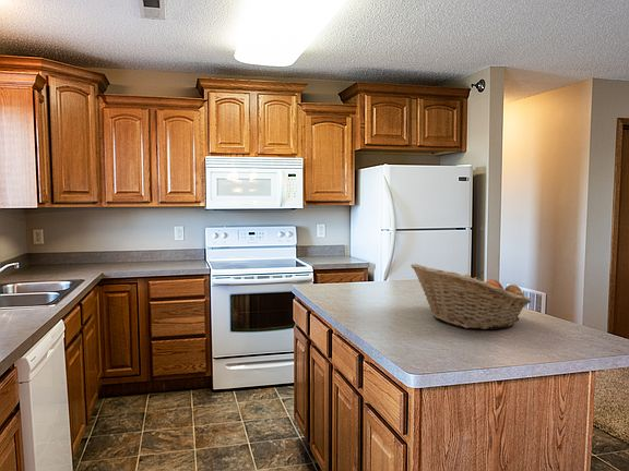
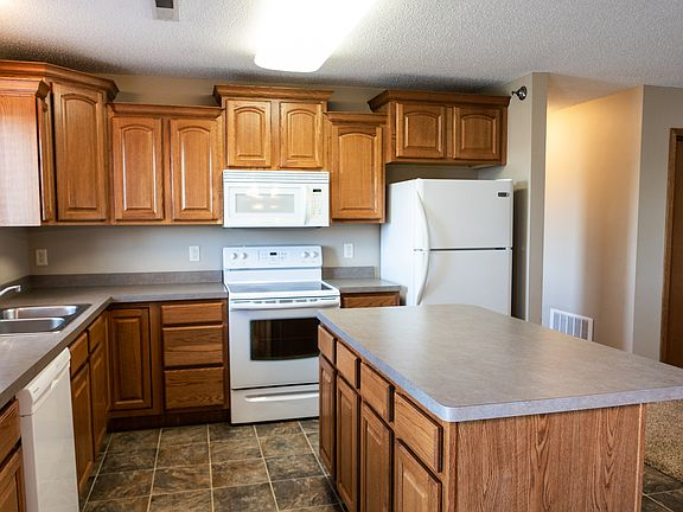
- fruit basket (466, 292)
